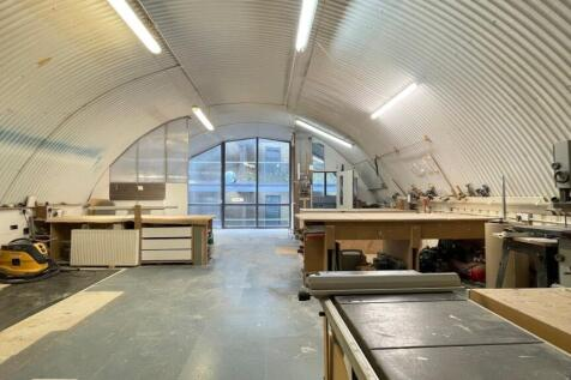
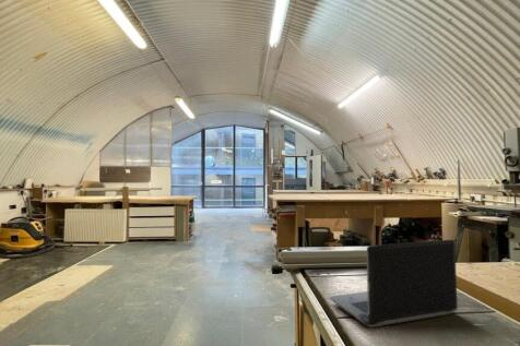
+ laptop computer (388, 272)
